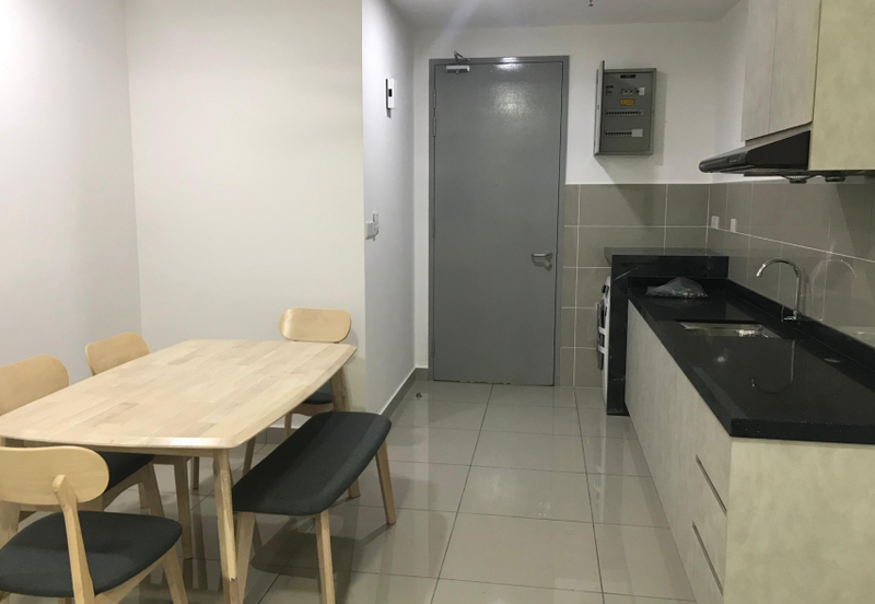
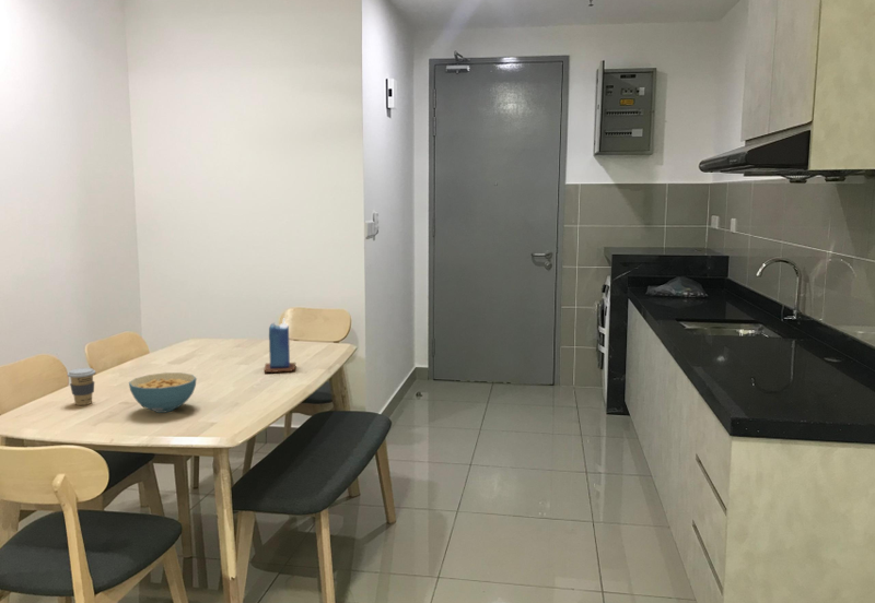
+ coffee cup (82, 387)
+ candle (278, 343)
+ cereal bowl (163, 394)
